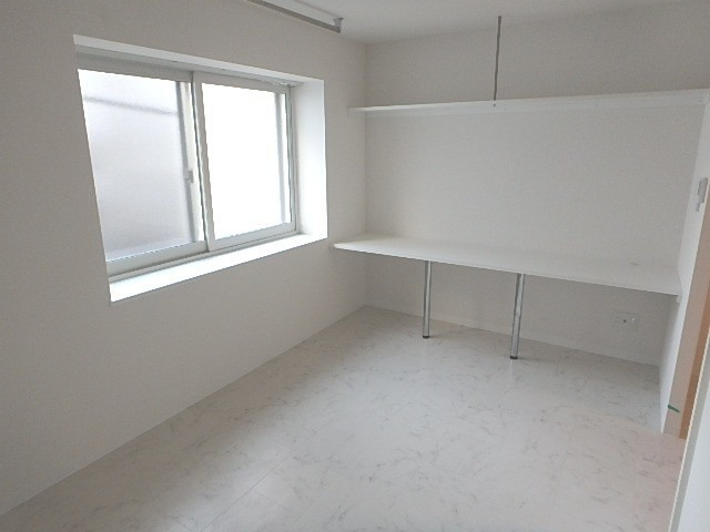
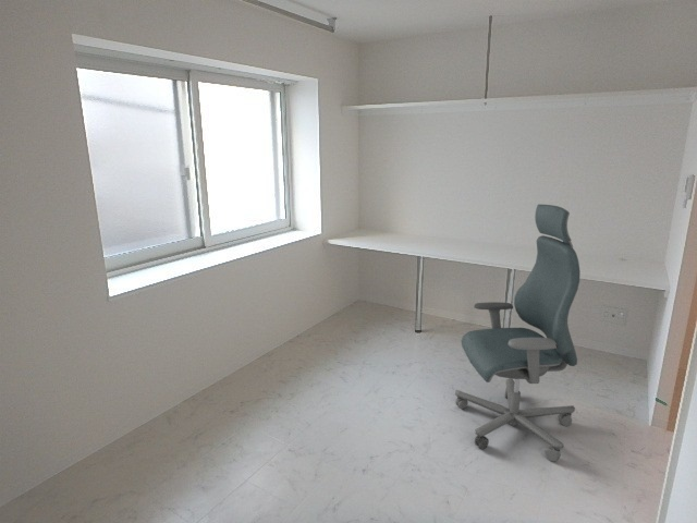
+ office chair (528, 323)
